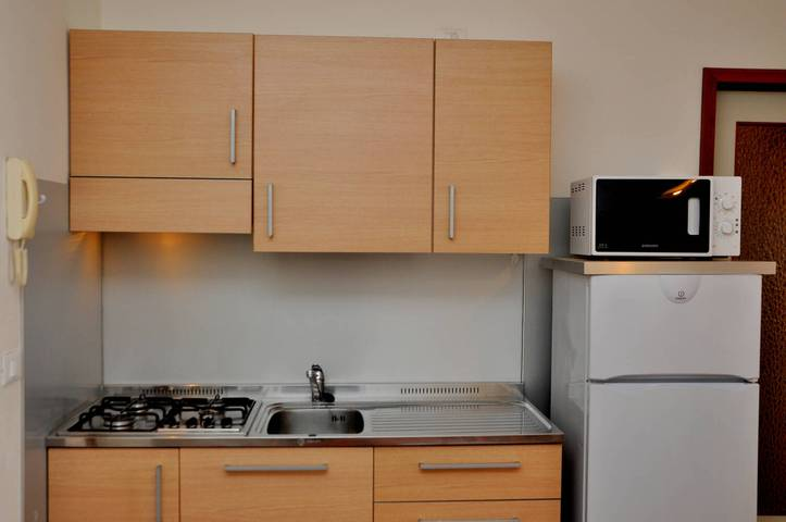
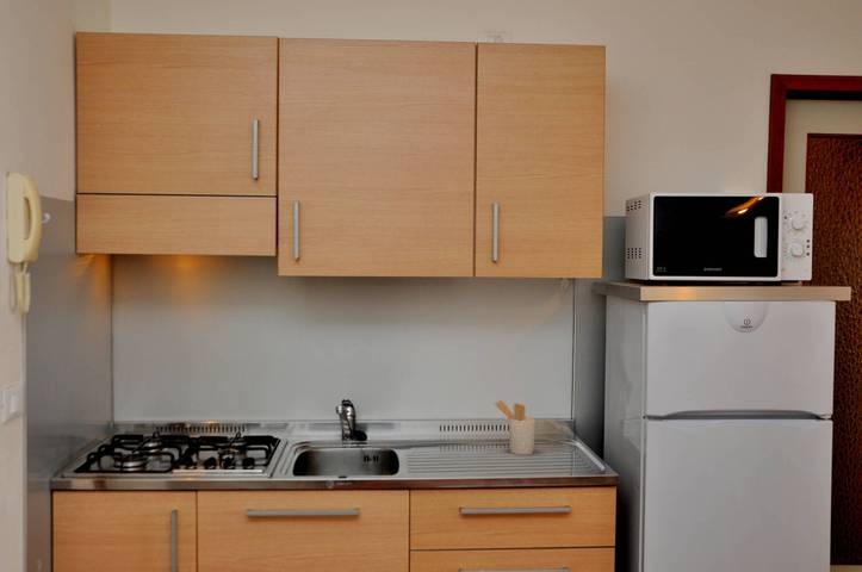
+ utensil holder (514, 425)
